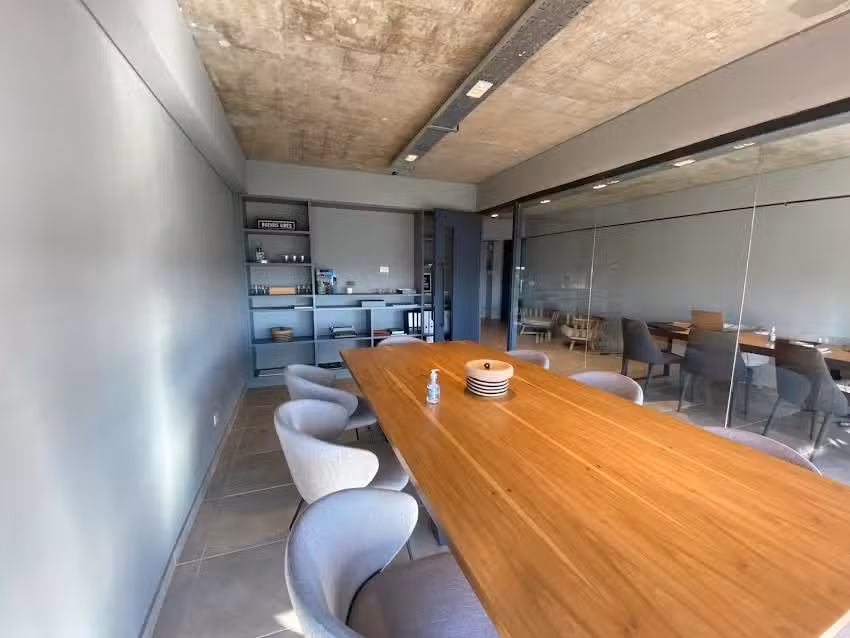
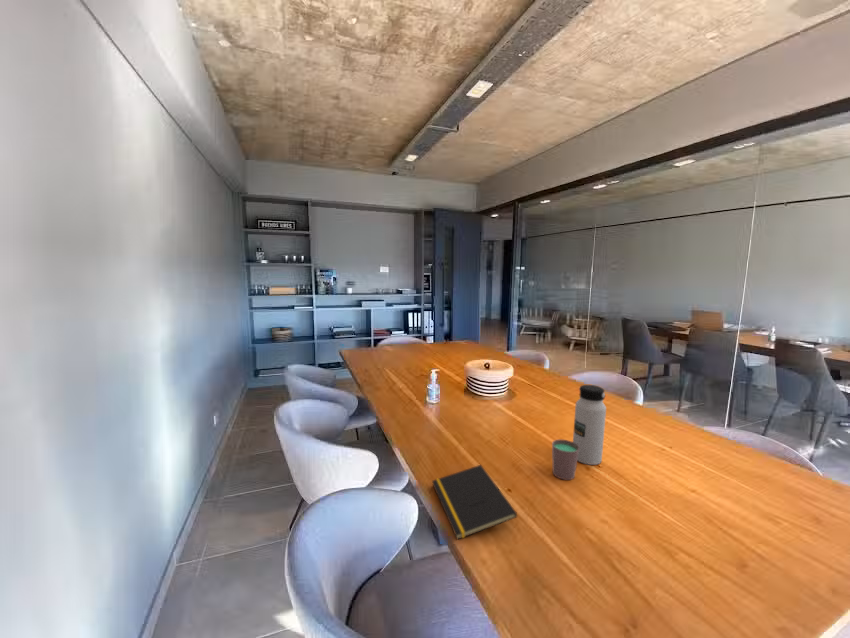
+ cup (564, 459)
+ water bottle (589, 423)
+ notepad (470, 497)
